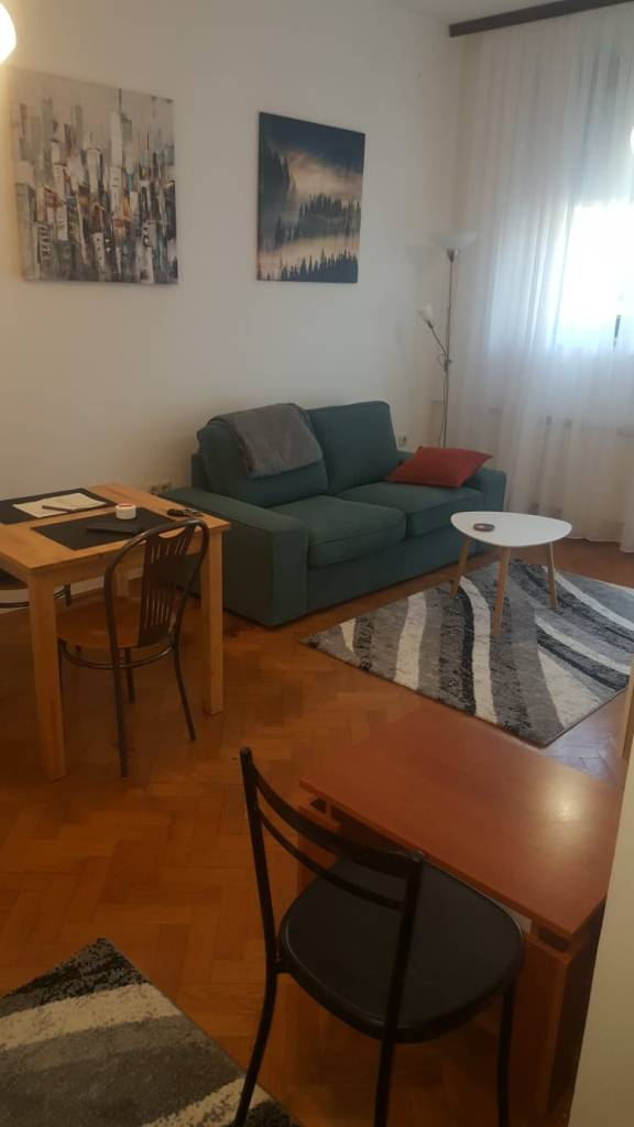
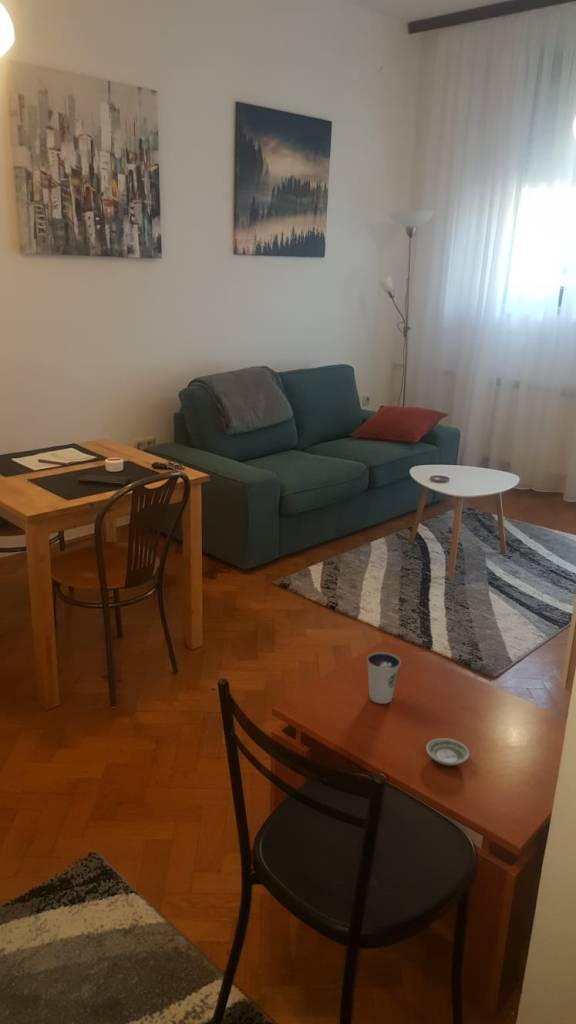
+ saucer (447, 754)
+ dixie cup (382, 679)
